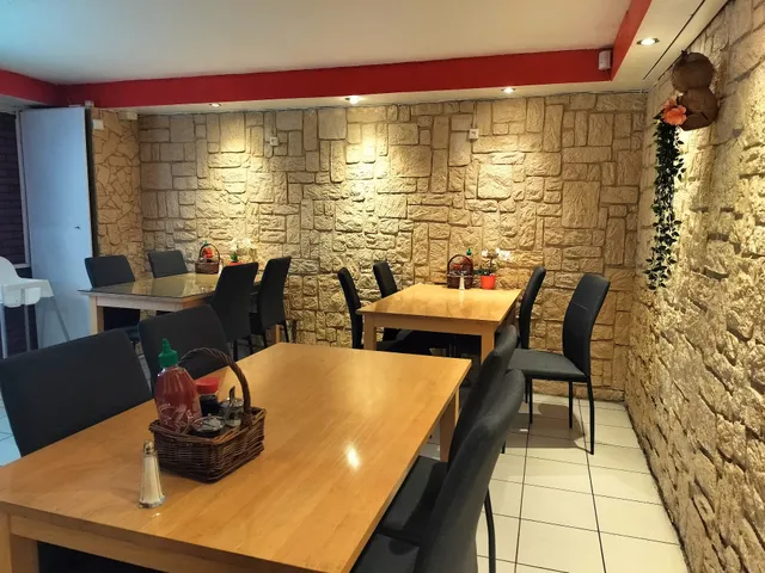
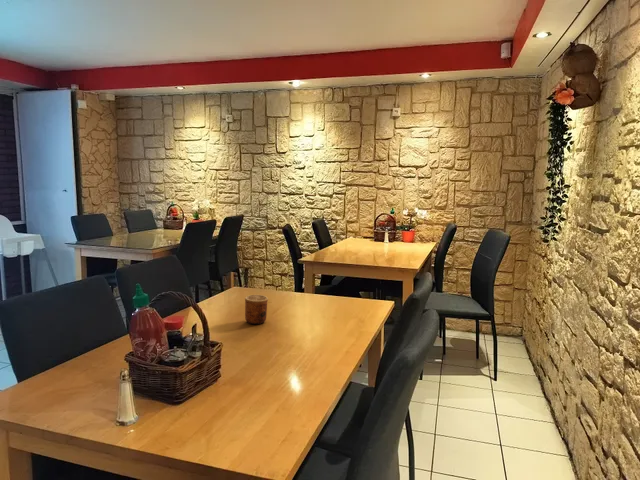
+ cup (256, 309)
